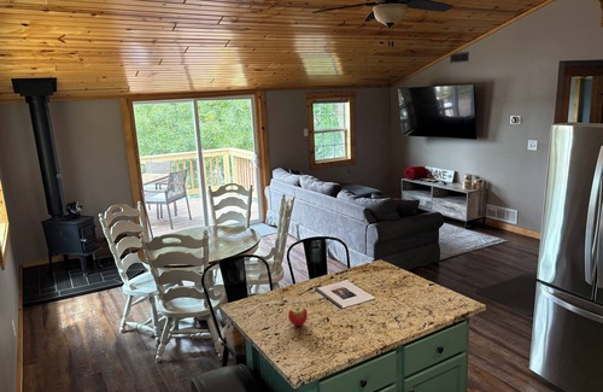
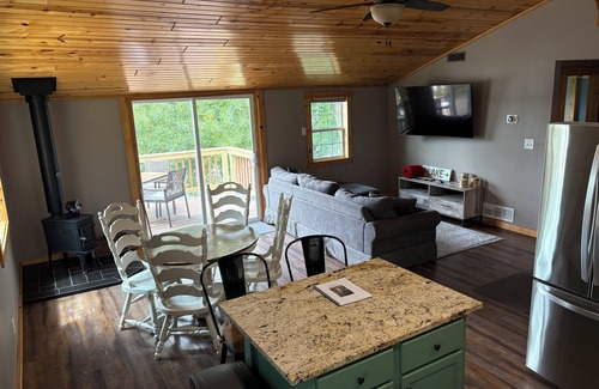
- apple (298, 314)
